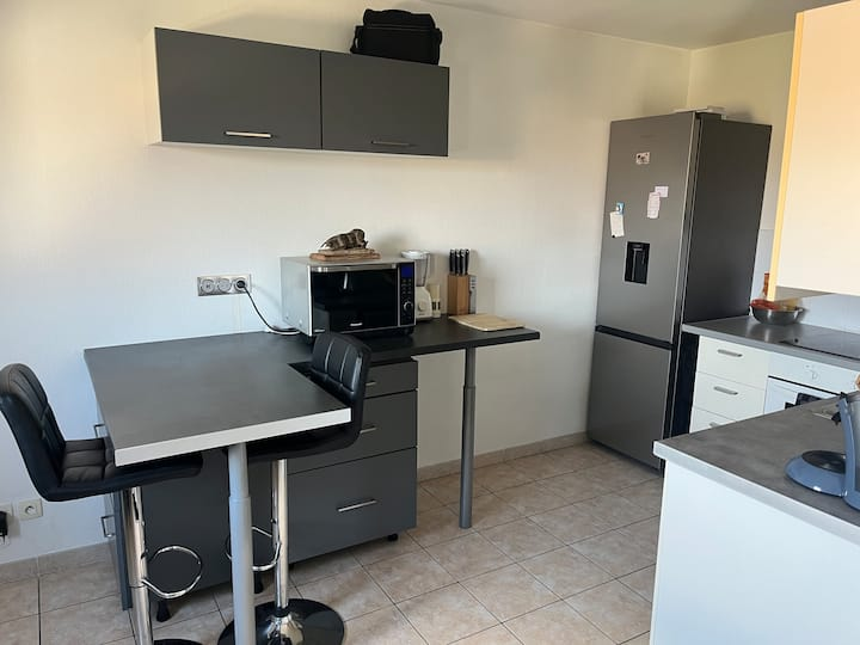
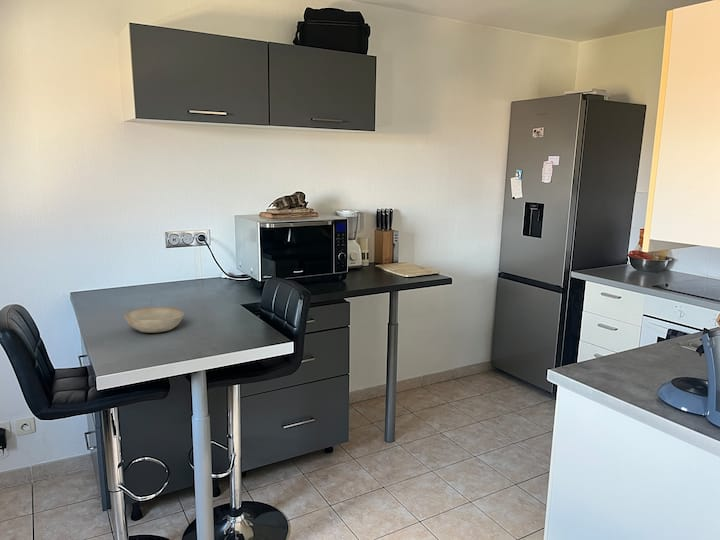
+ bowl (155, 321)
